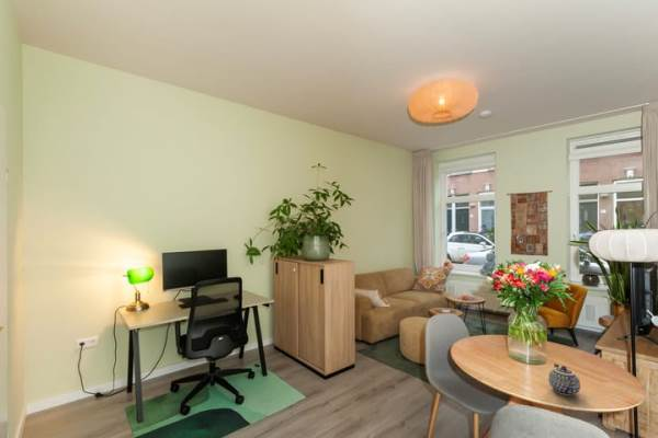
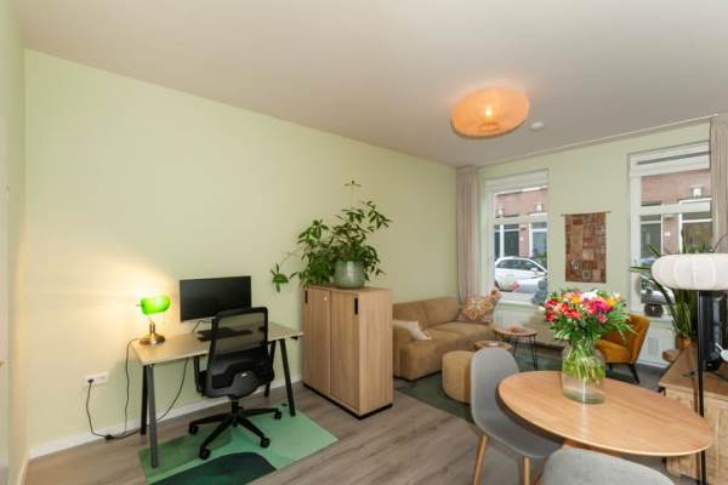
- teapot (564, 378)
